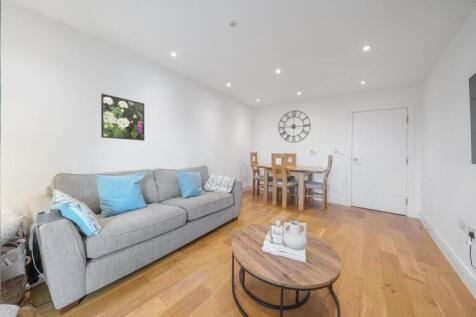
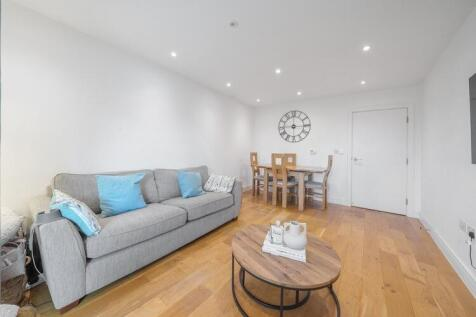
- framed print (124, 119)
